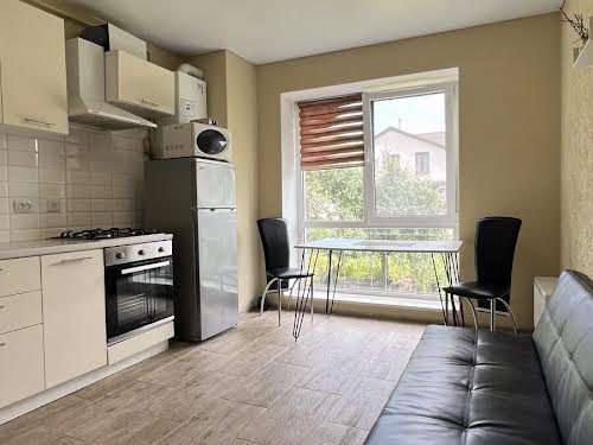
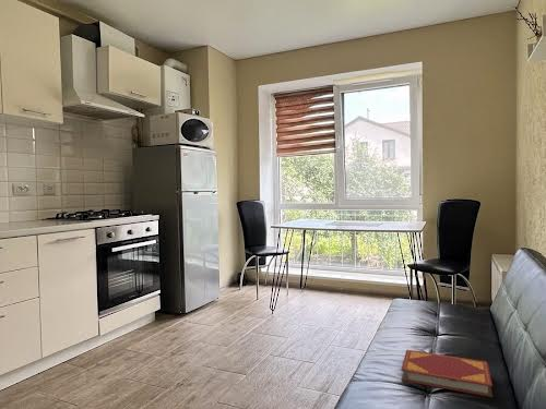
+ hardback book (444, 371)
